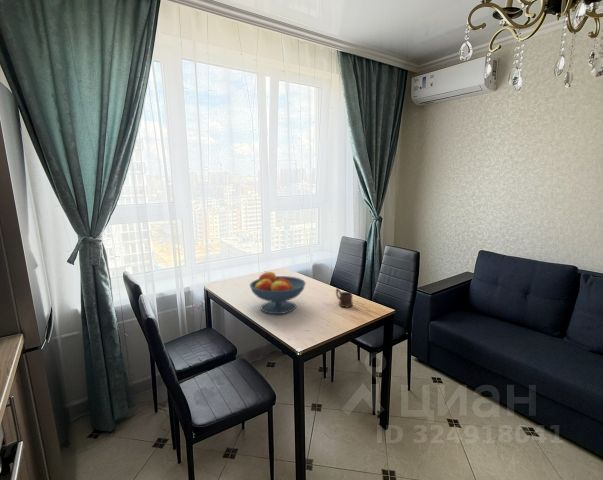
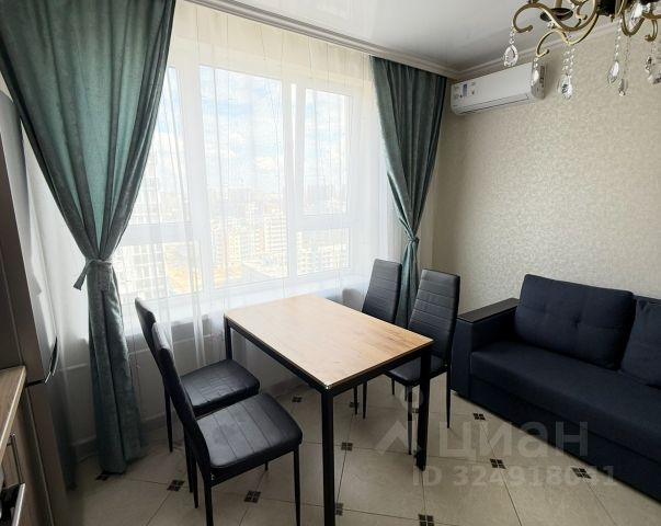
- mug (343, 296)
- fruit bowl (278, 291)
